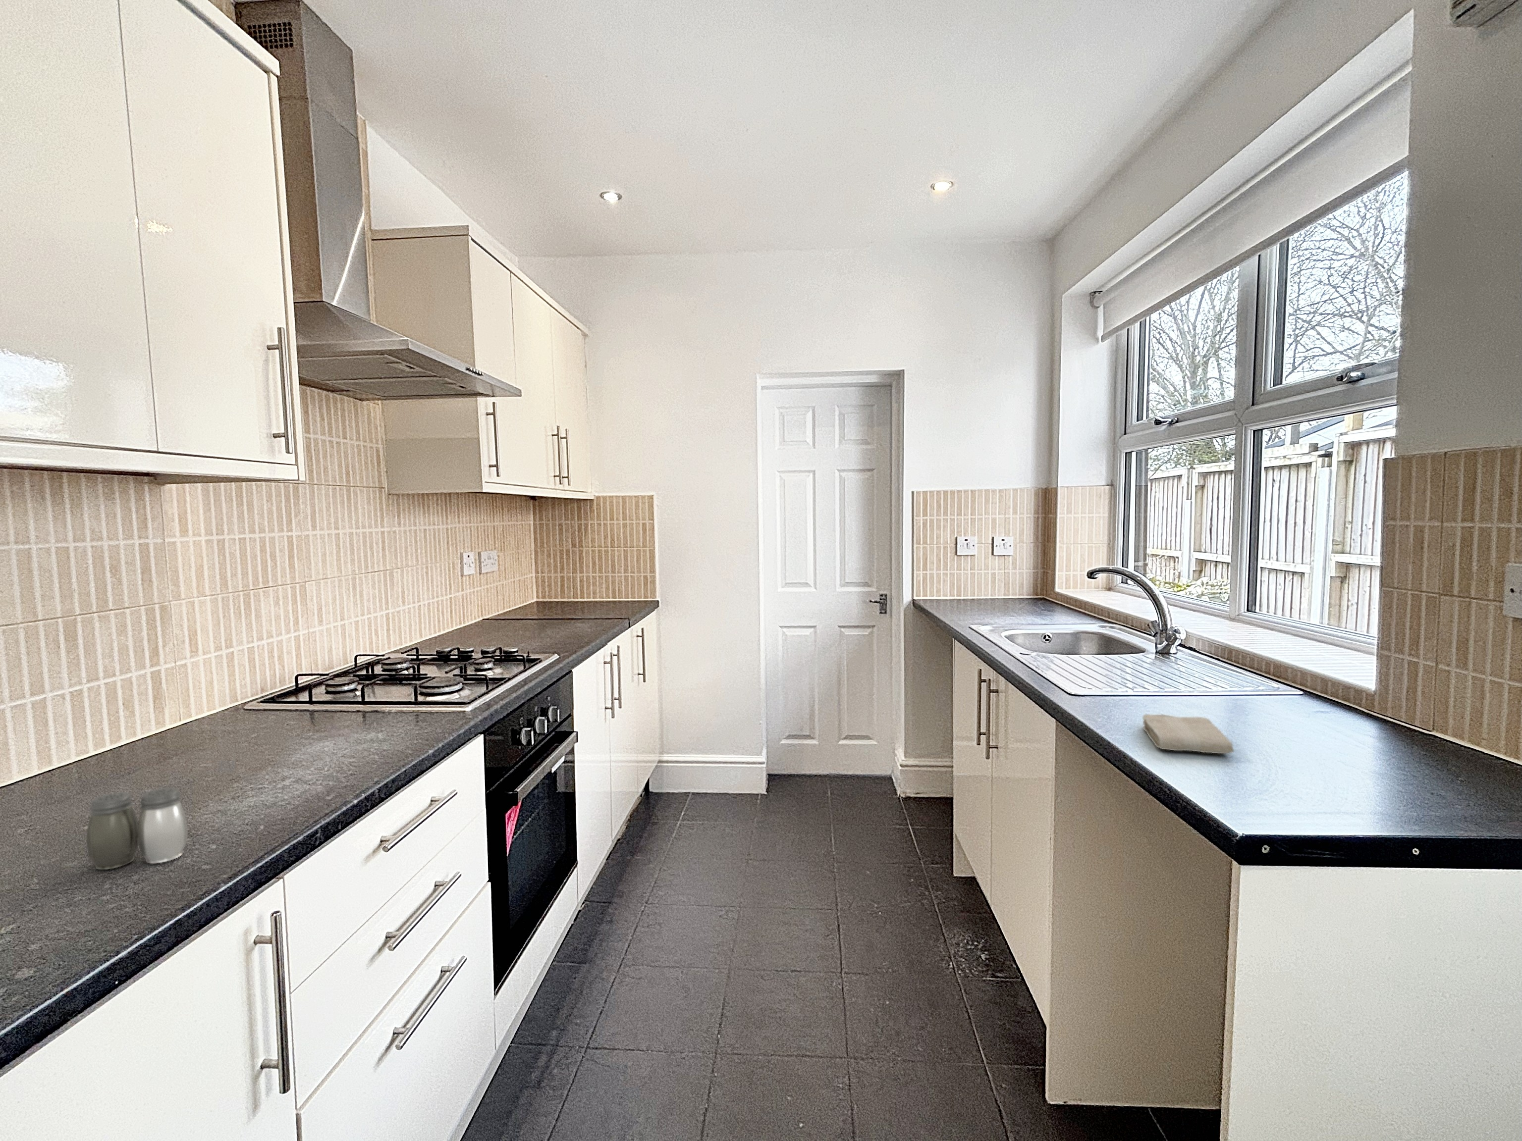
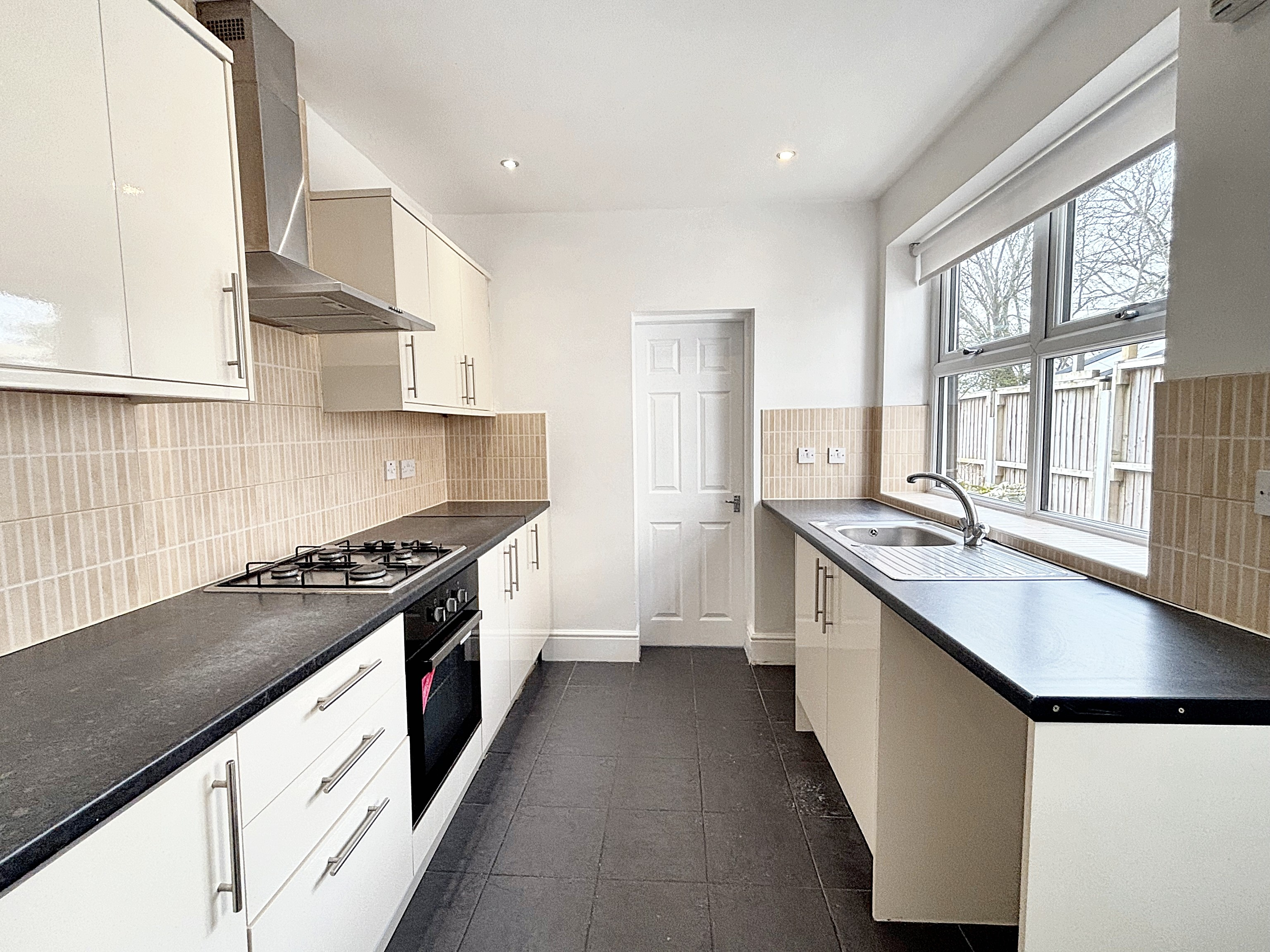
- washcloth (1184, 731)
- salt and pepper shaker (138, 827)
